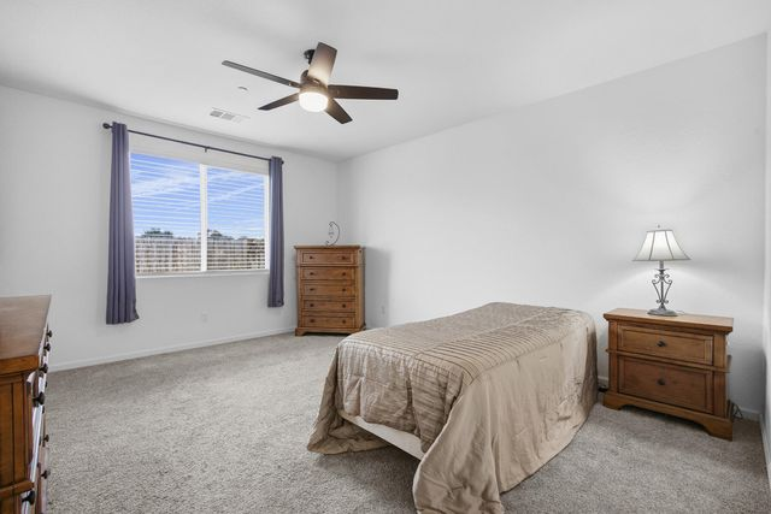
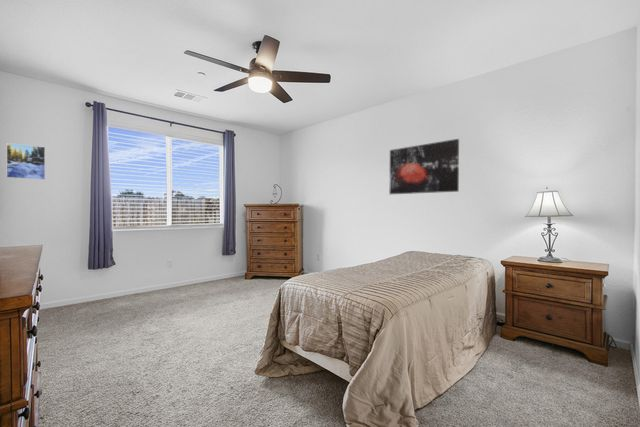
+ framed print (26, 161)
+ wall art (421, 169)
